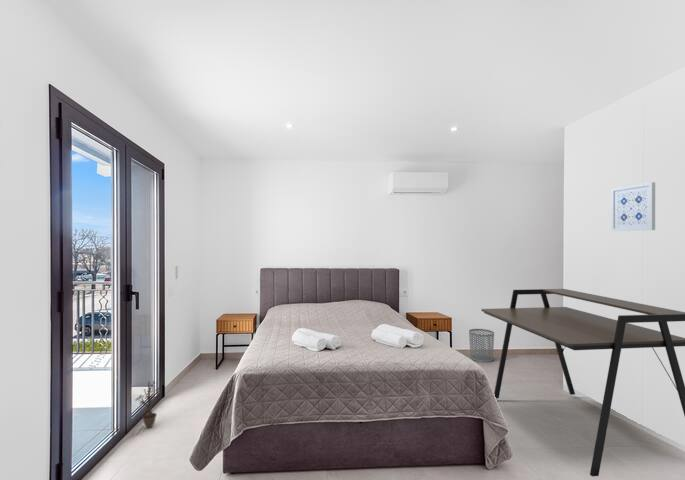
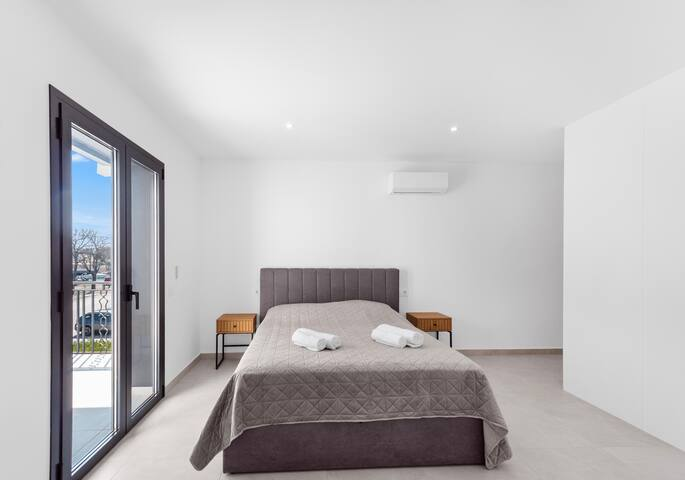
- decorative plant (146, 405)
- wall art (631, 208)
- desk (566, 364)
- waste bin (481, 344)
